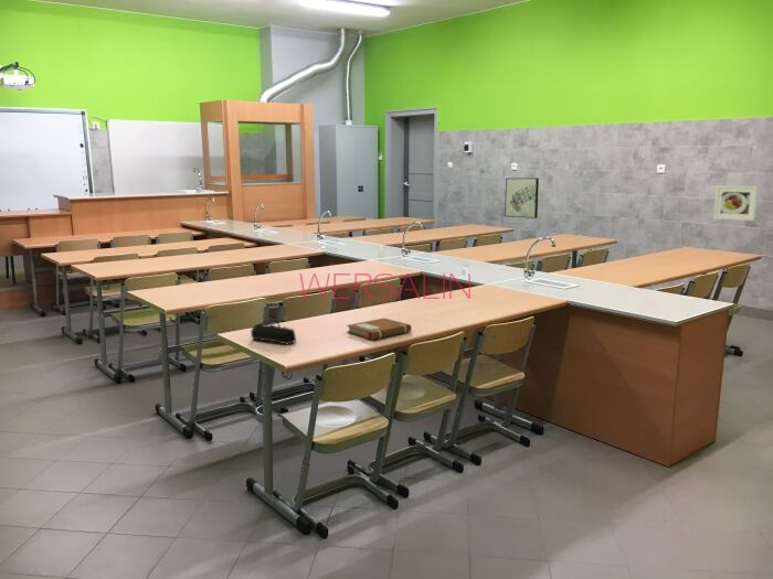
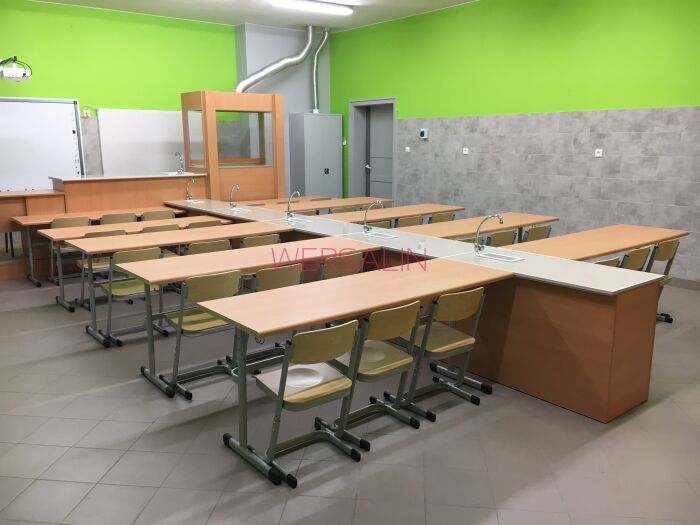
- wall art (521, 197)
- notebook (378, 329)
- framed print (734, 202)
- pencil case (273, 330)
